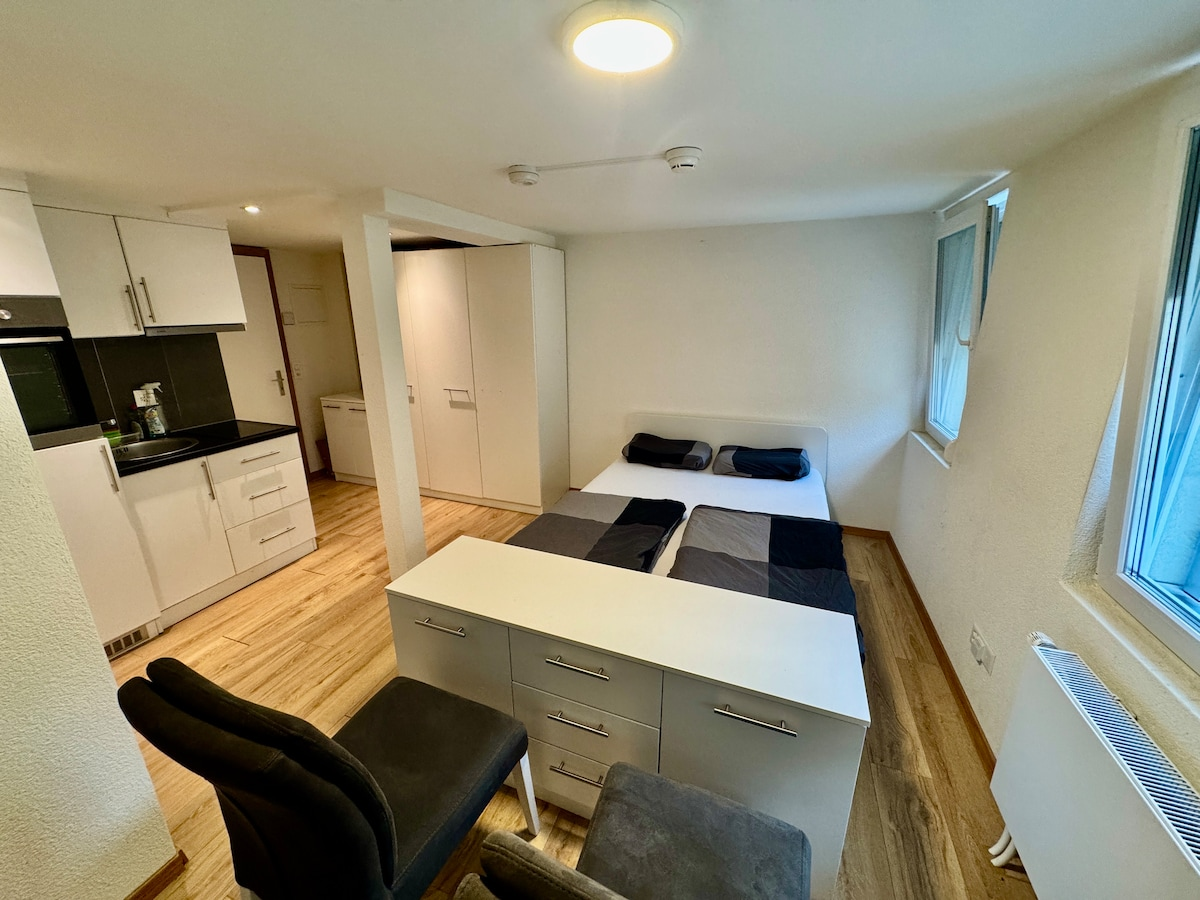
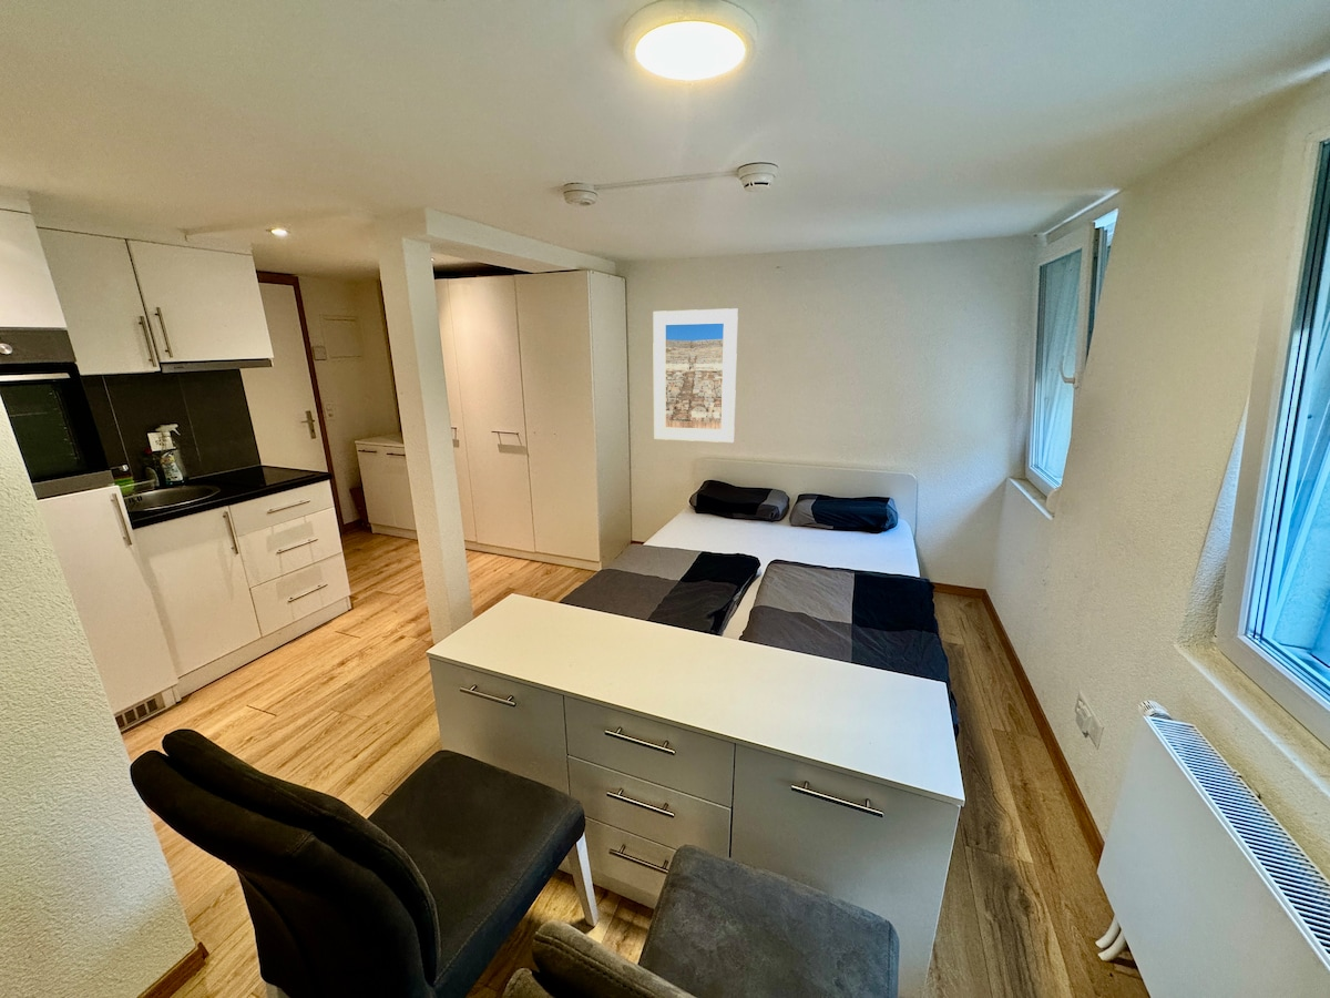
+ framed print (693, 377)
